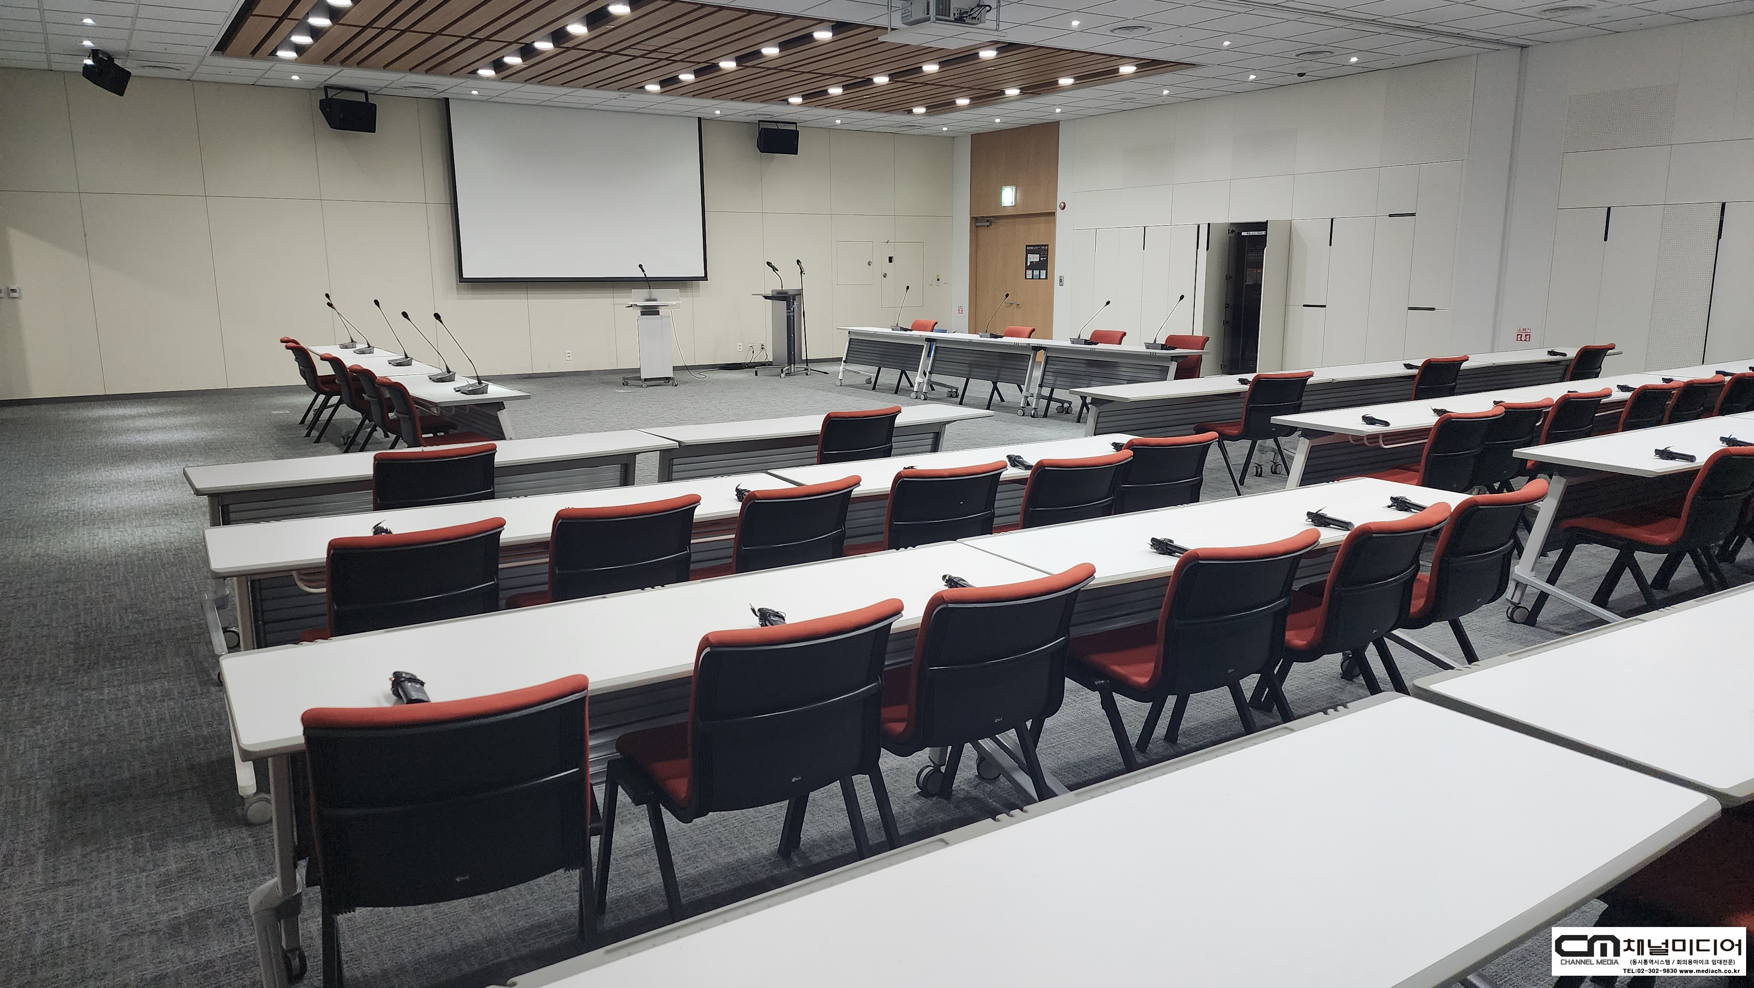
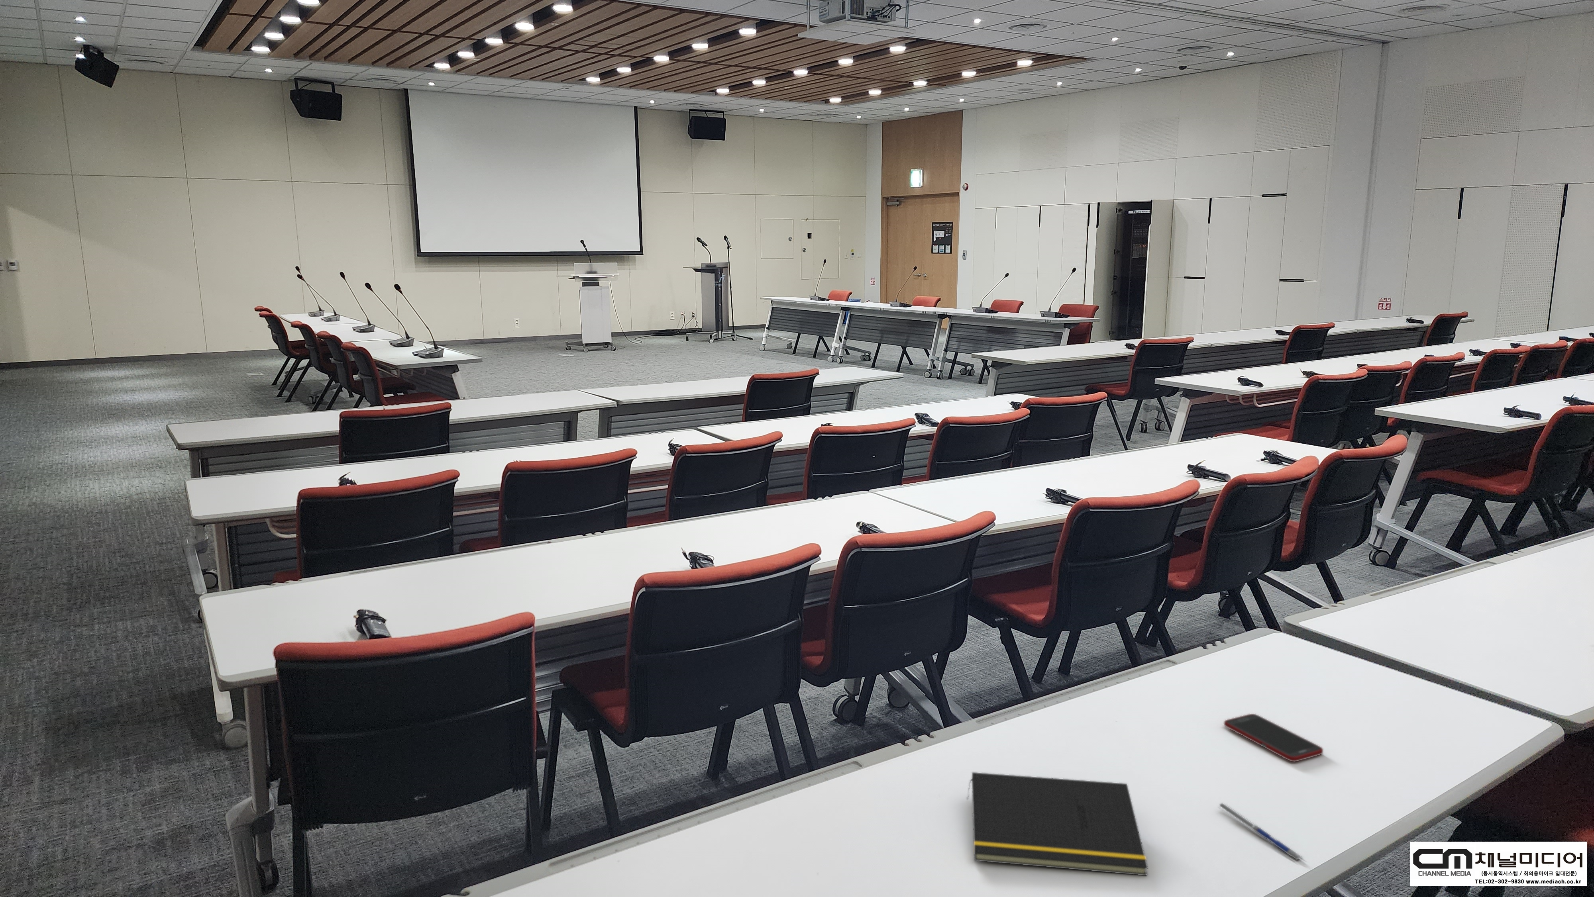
+ cell phone (1272, 737)
+ pen (1257, 829)
+ notepad (1053, 820)
